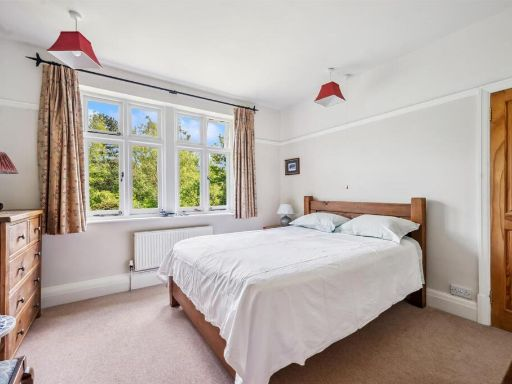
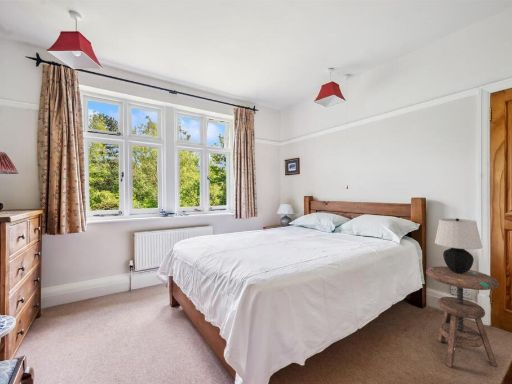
+ side table (460, 315)
+ table lamp (457, 245)
